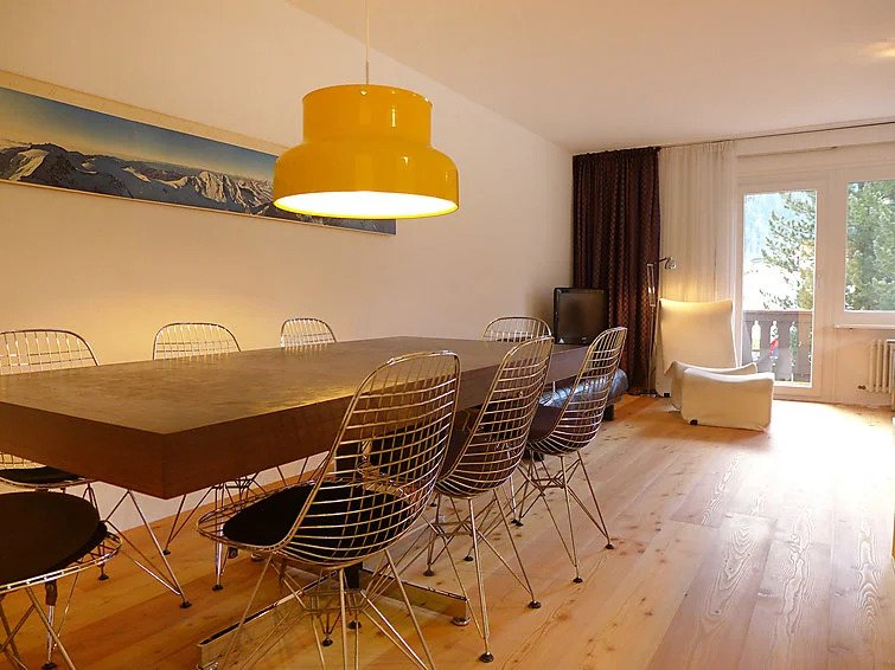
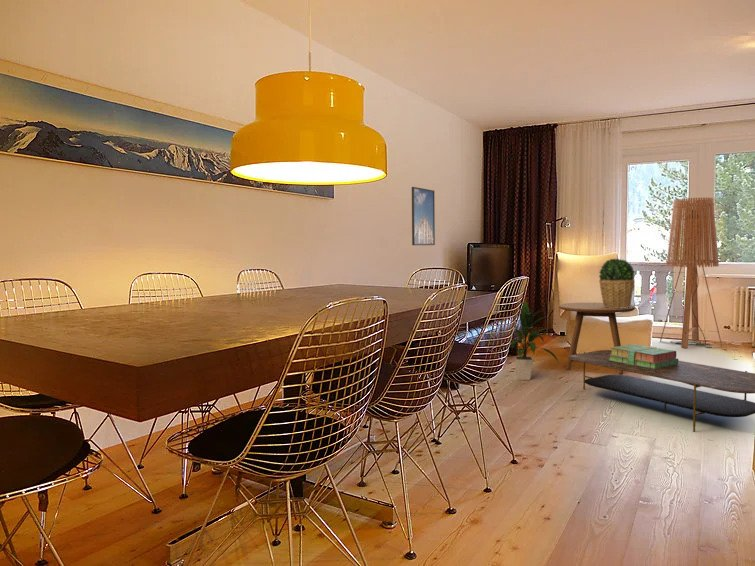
+ floor lamp (691, 272)
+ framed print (423, 217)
+ stack of books (642, 355)
+ side table (611, 332)
+ indoor plant (525, 340)
+ coffee table (664, 388)
+ potted plant (616, 282)
